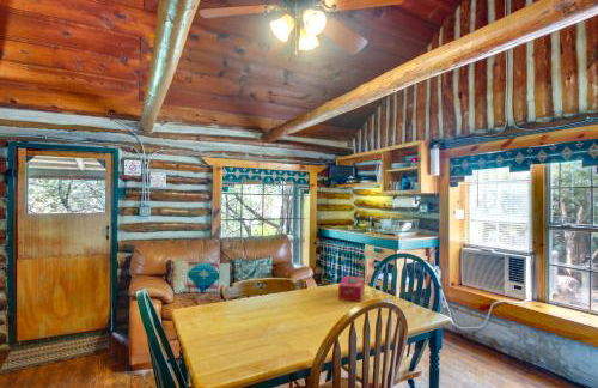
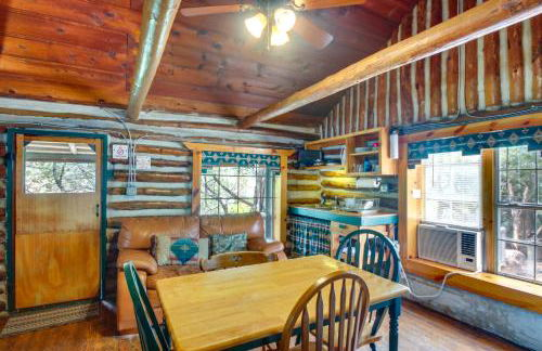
- tissue box (352, 287)
